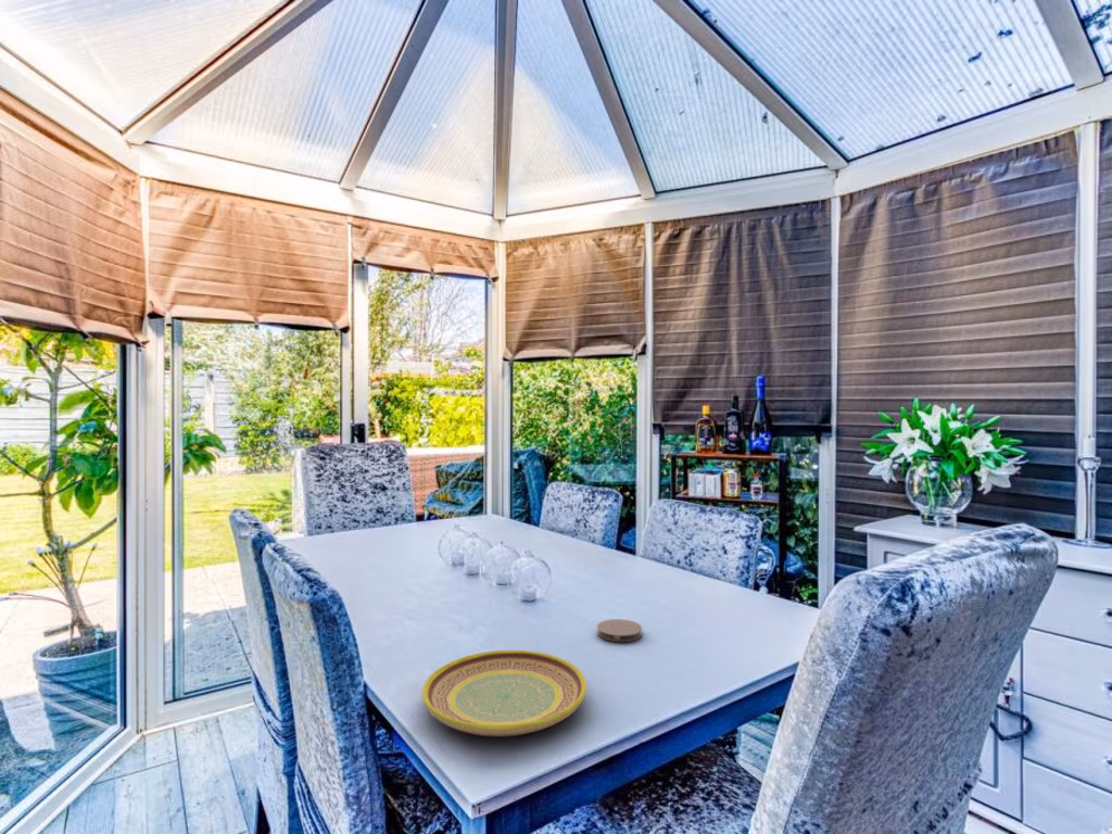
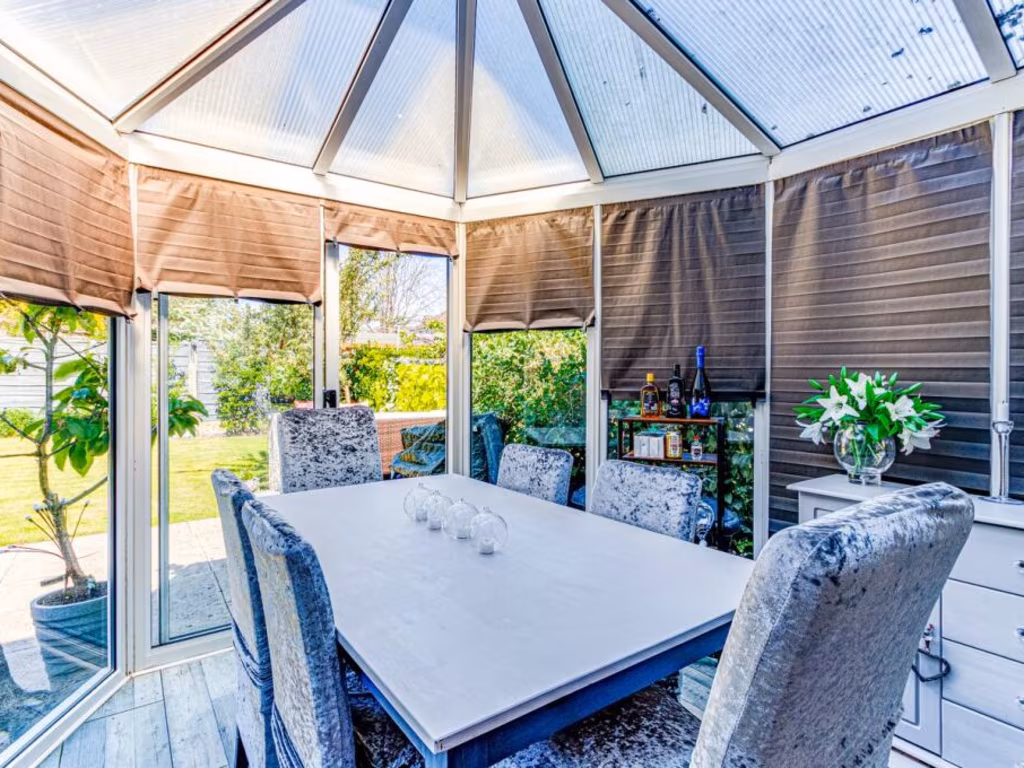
- plate (505, 693)
- coaster (619, 630)
